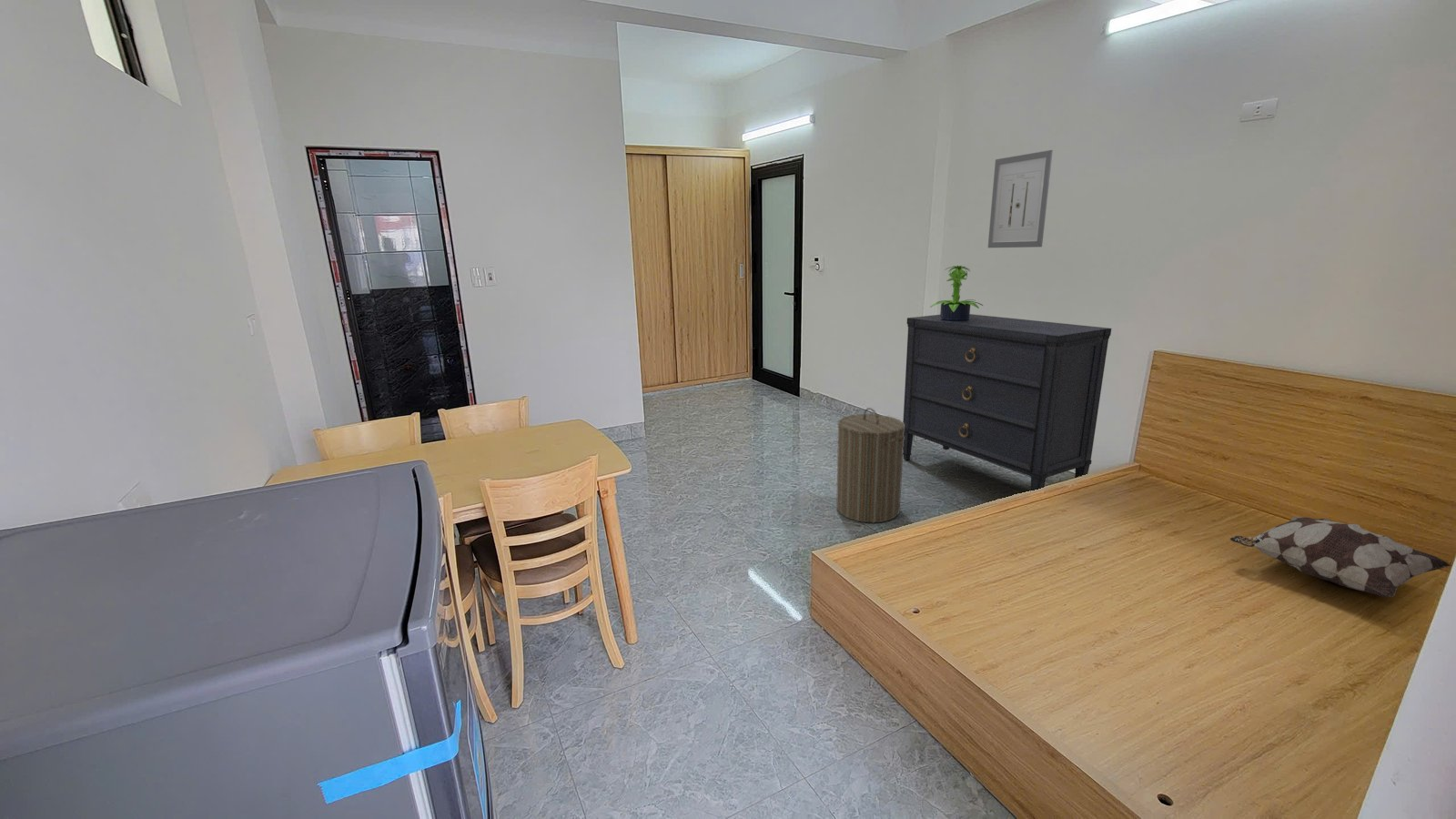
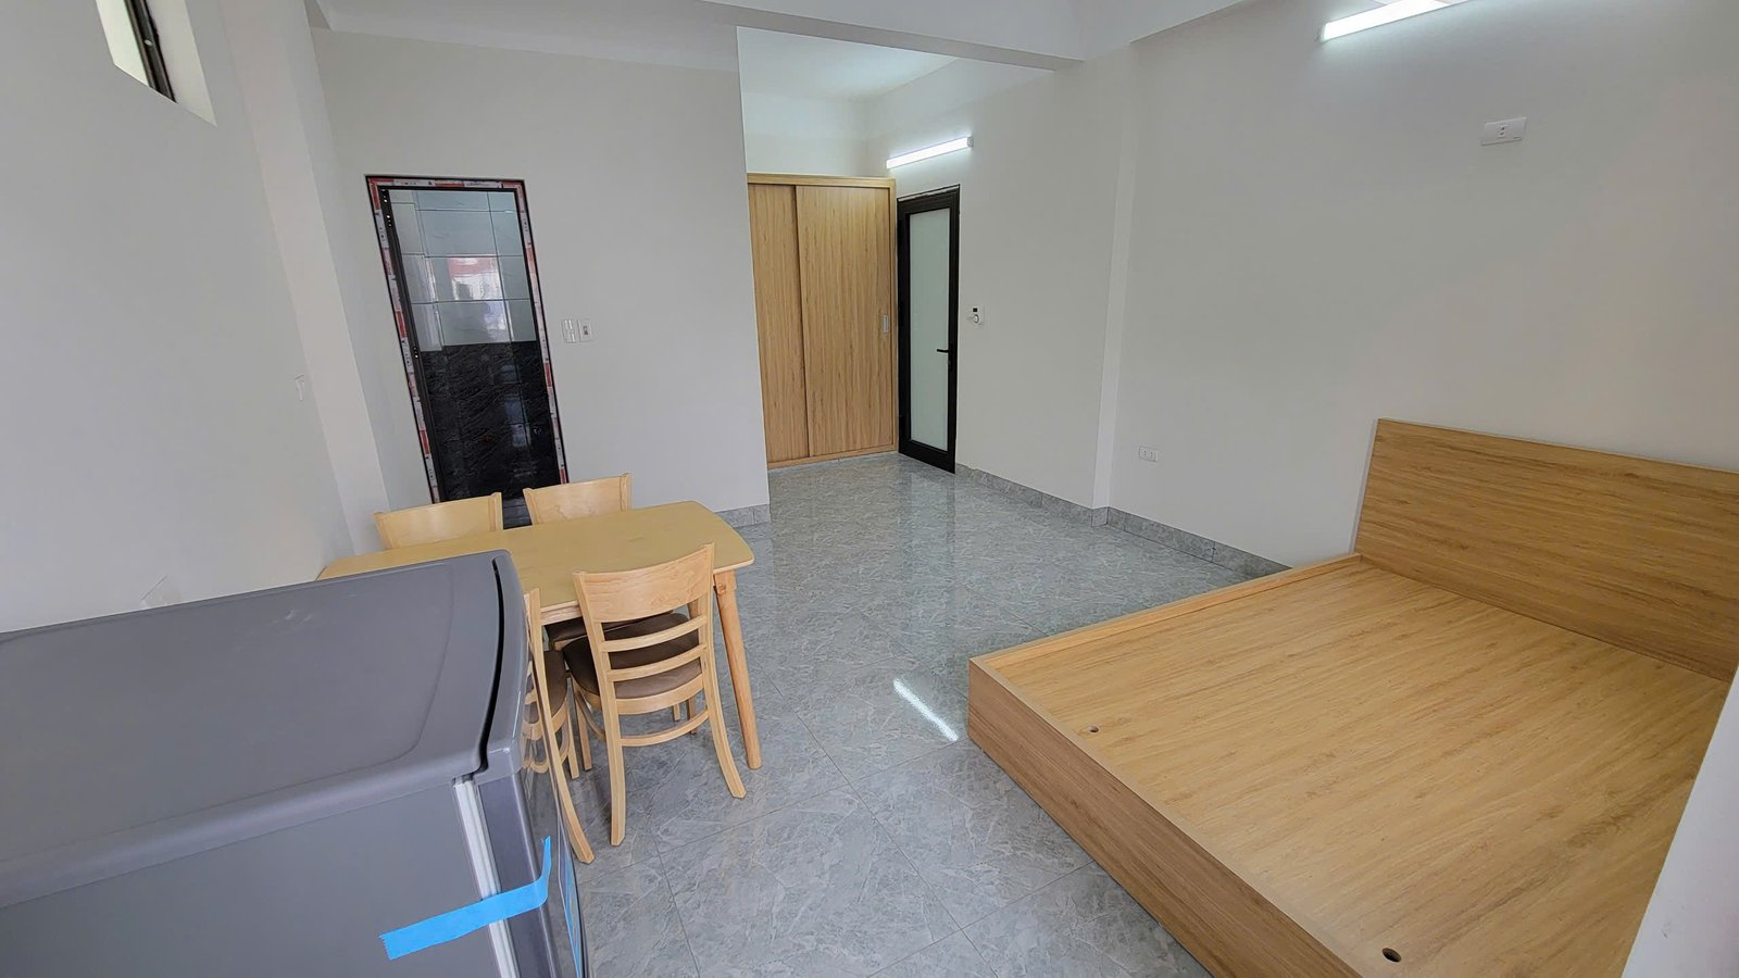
- wall art (1017, 202)
- laundry hamper (869, 460)
- decorative pillow (1333, 551)
- dresser (991, 401)
- potted plant (957, 292)
